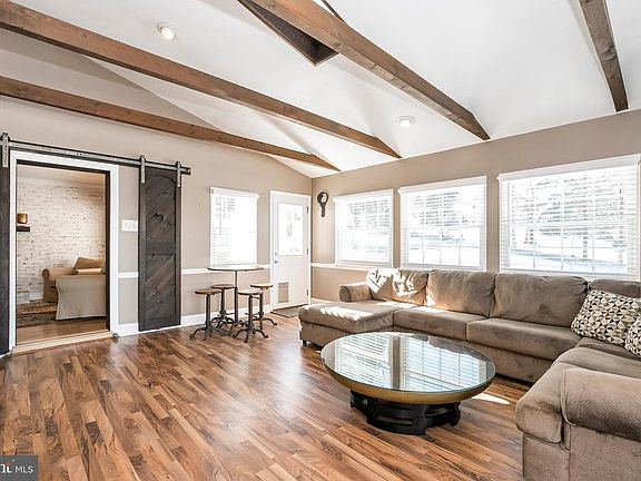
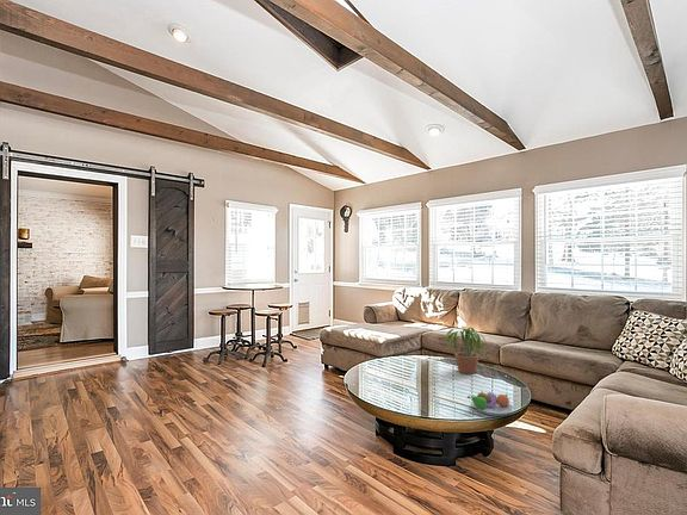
+ potted plant (466, 350)
+ fruit bowl (490, 401)
